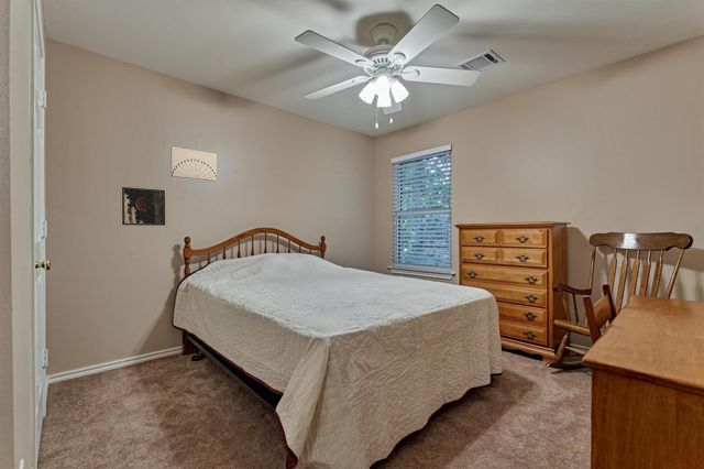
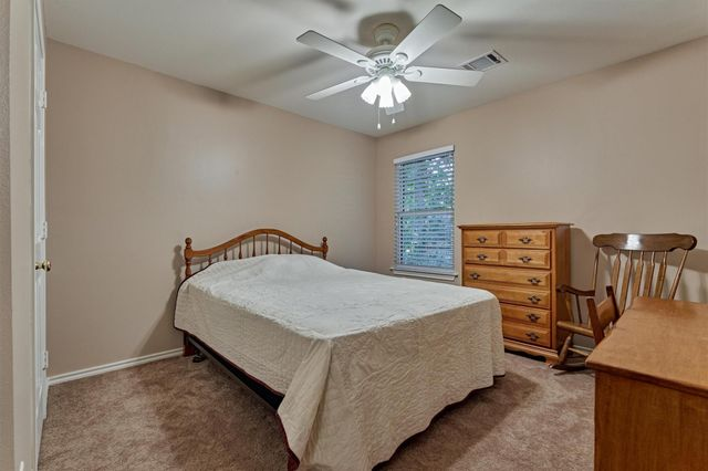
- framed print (144, 207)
- wall art (195, 164)
